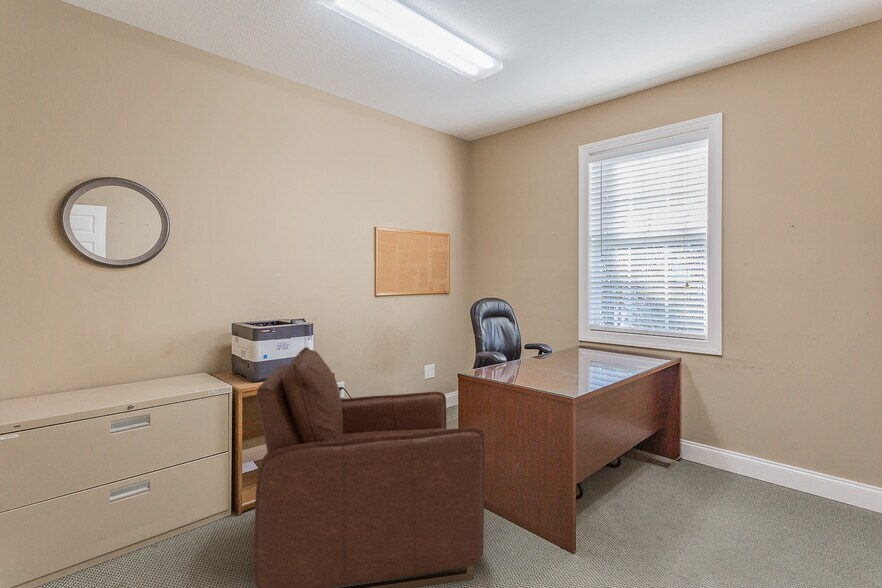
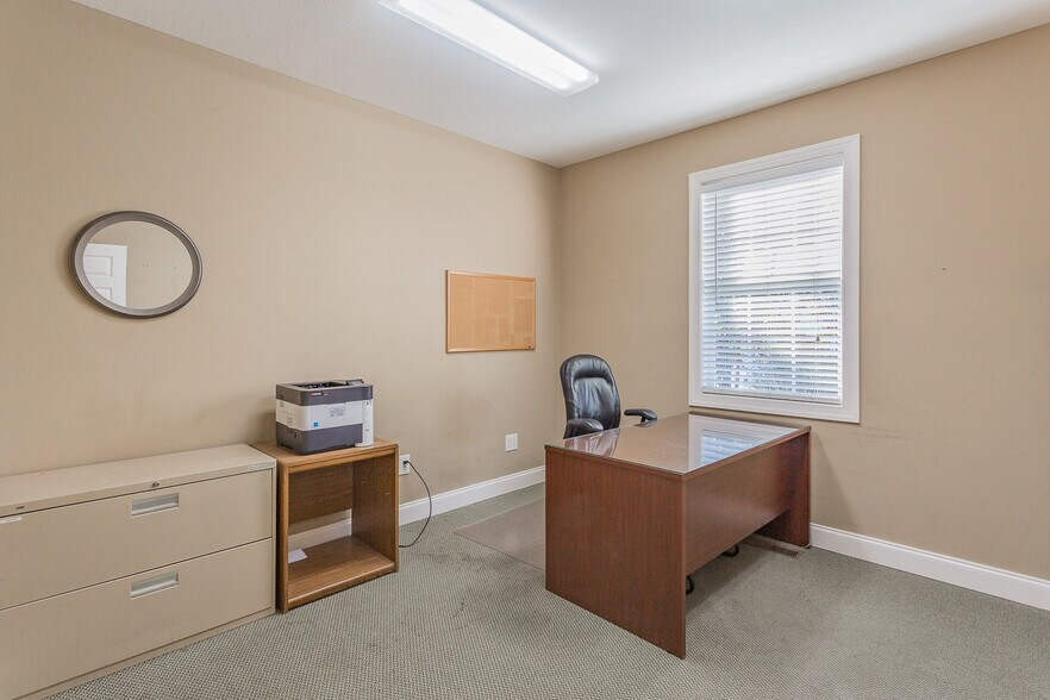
- chair (370, 446)
